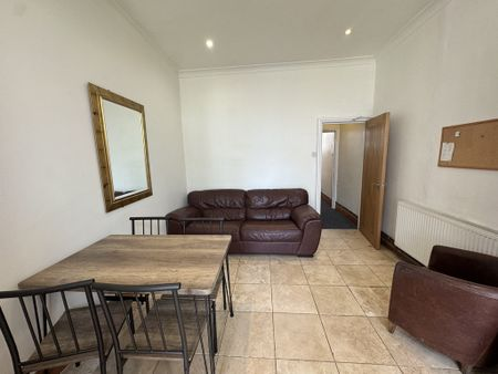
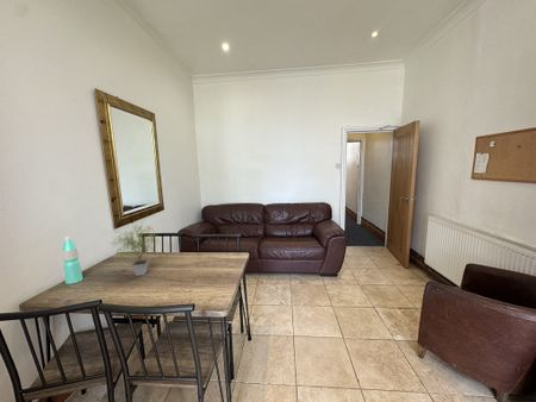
+ water bottle (70, 259)
+ potted plant (135, 246)
